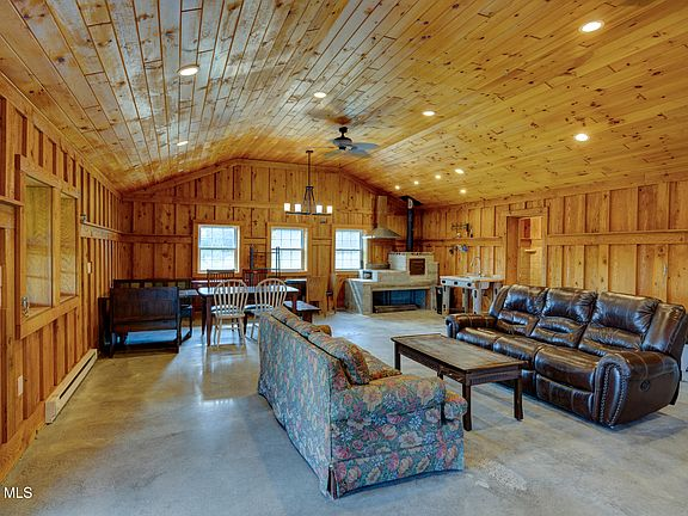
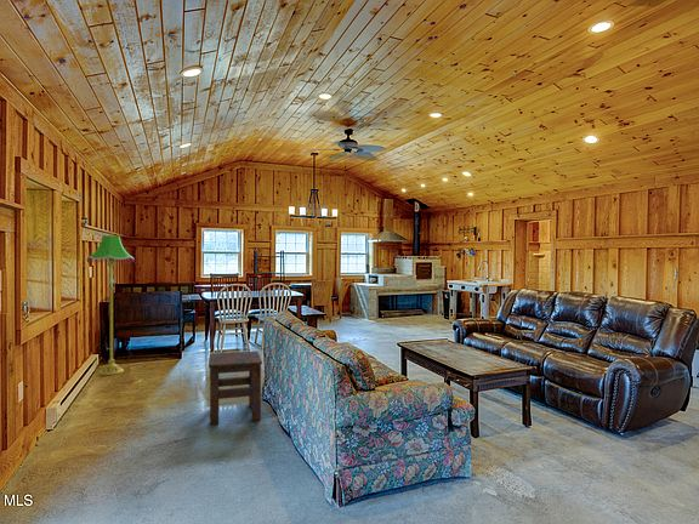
+ floor lamp (110, 302)
+ side table (234, 385)
